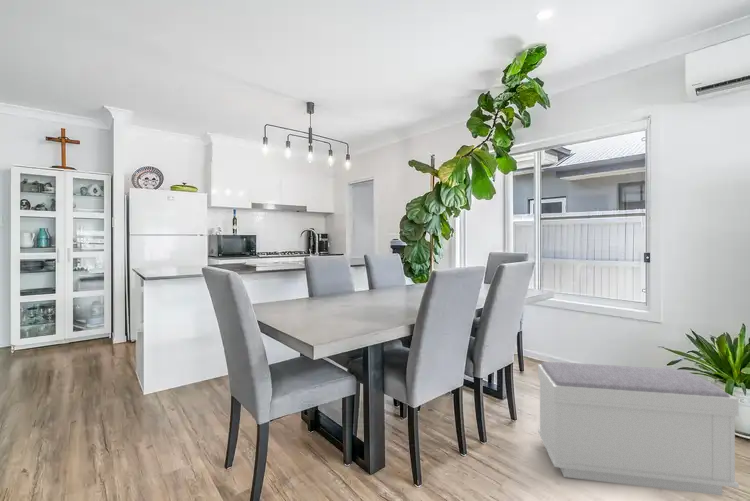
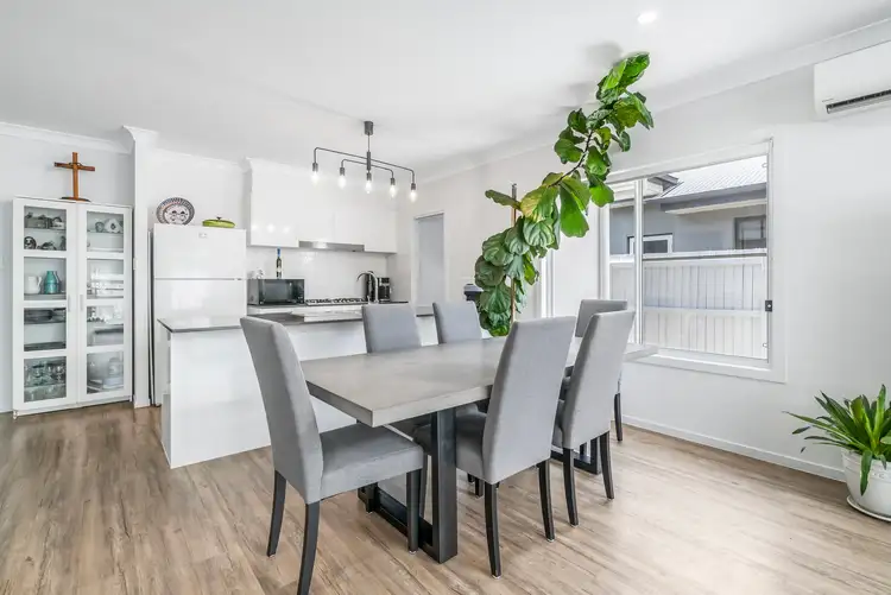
- bench (624, 419)
